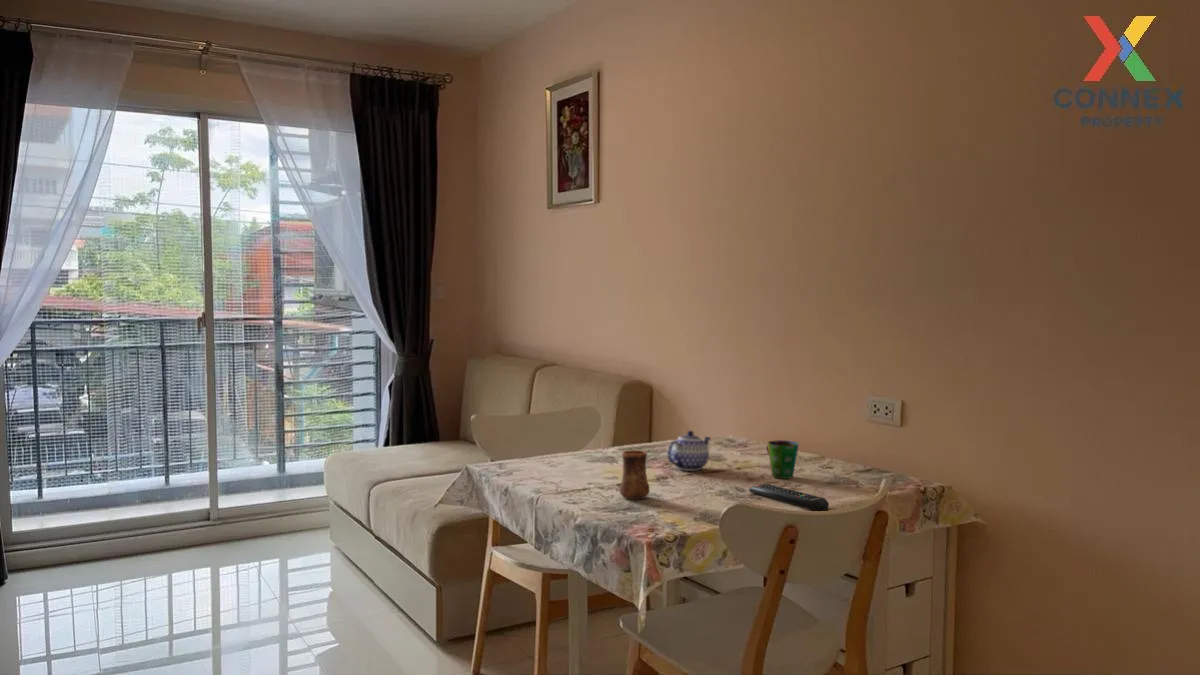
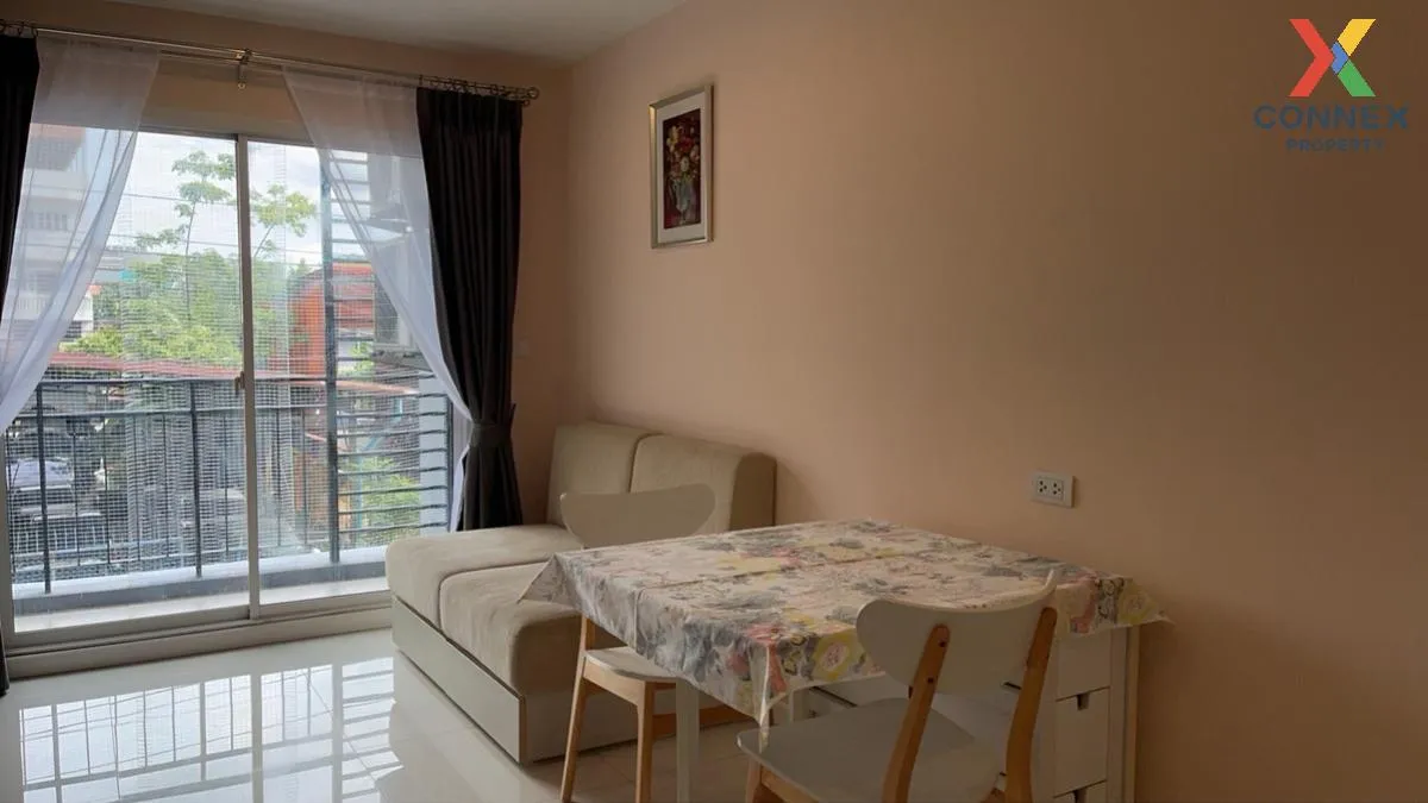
- cup (634, 474)
- teapot (689, 449)
- cup (779, 459)
- remote control (787, 496)
